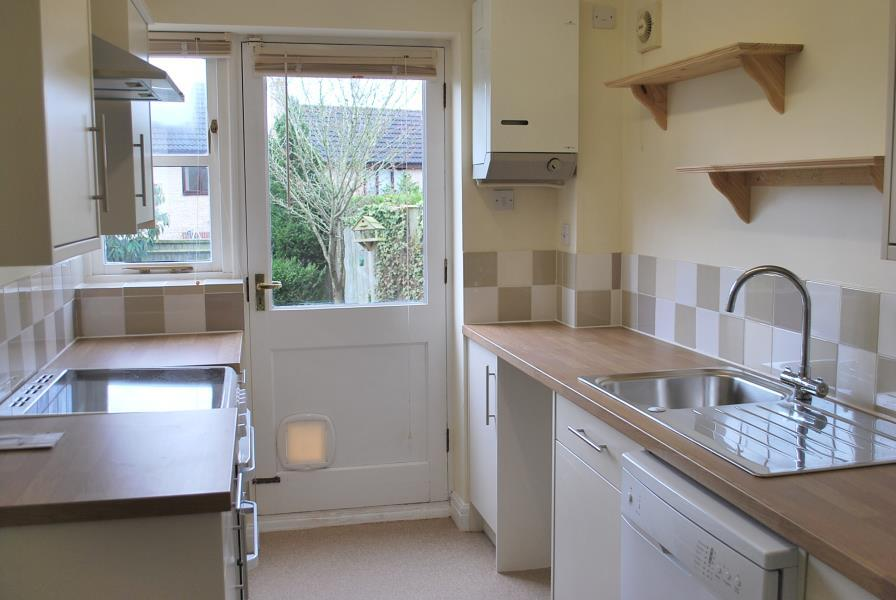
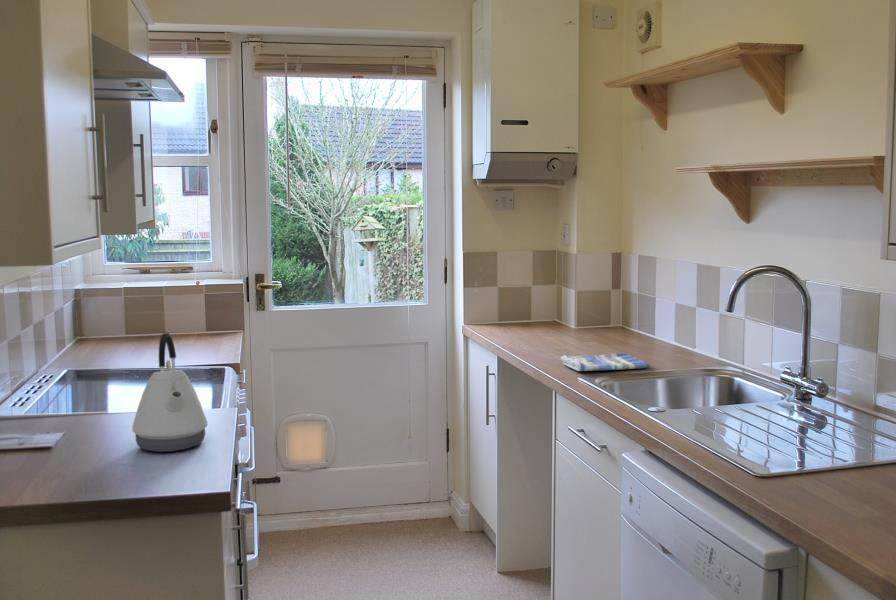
+ dish towel (603, 361)
+ kettle (169, 389)
